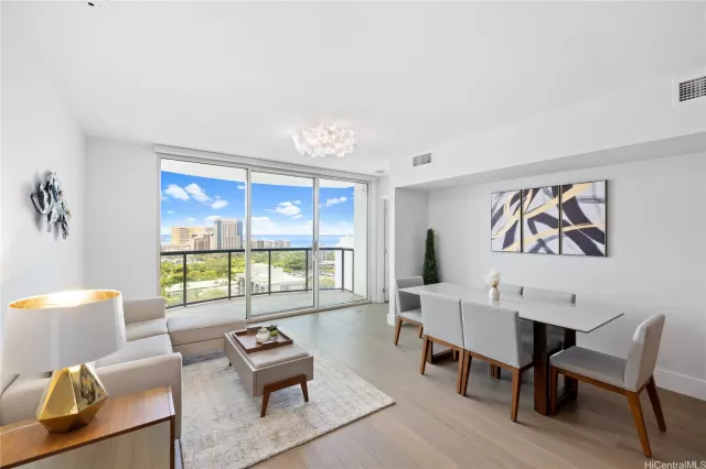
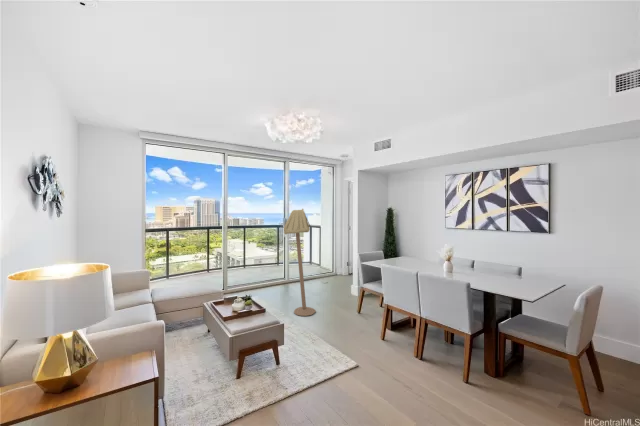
+ floor lamp (299, 260)
